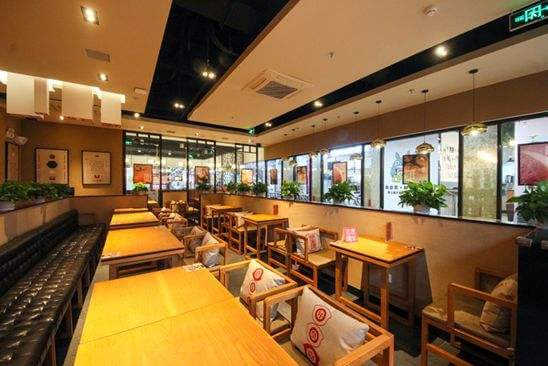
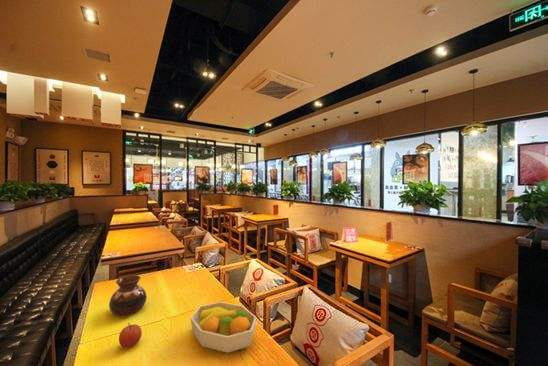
+ vase (128, 294)
+ apple (130, 333)
+ fruit bowl (223, 322)
